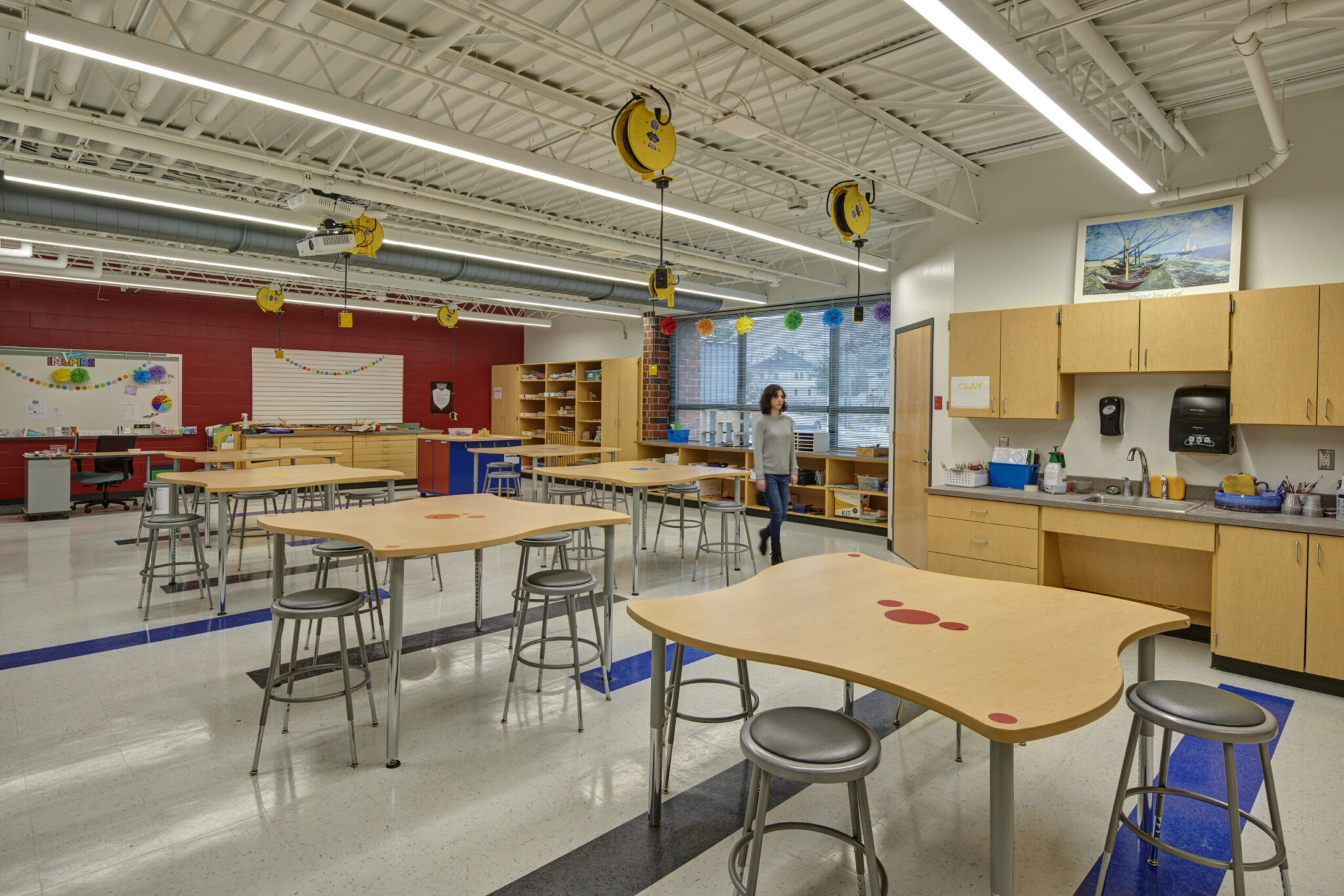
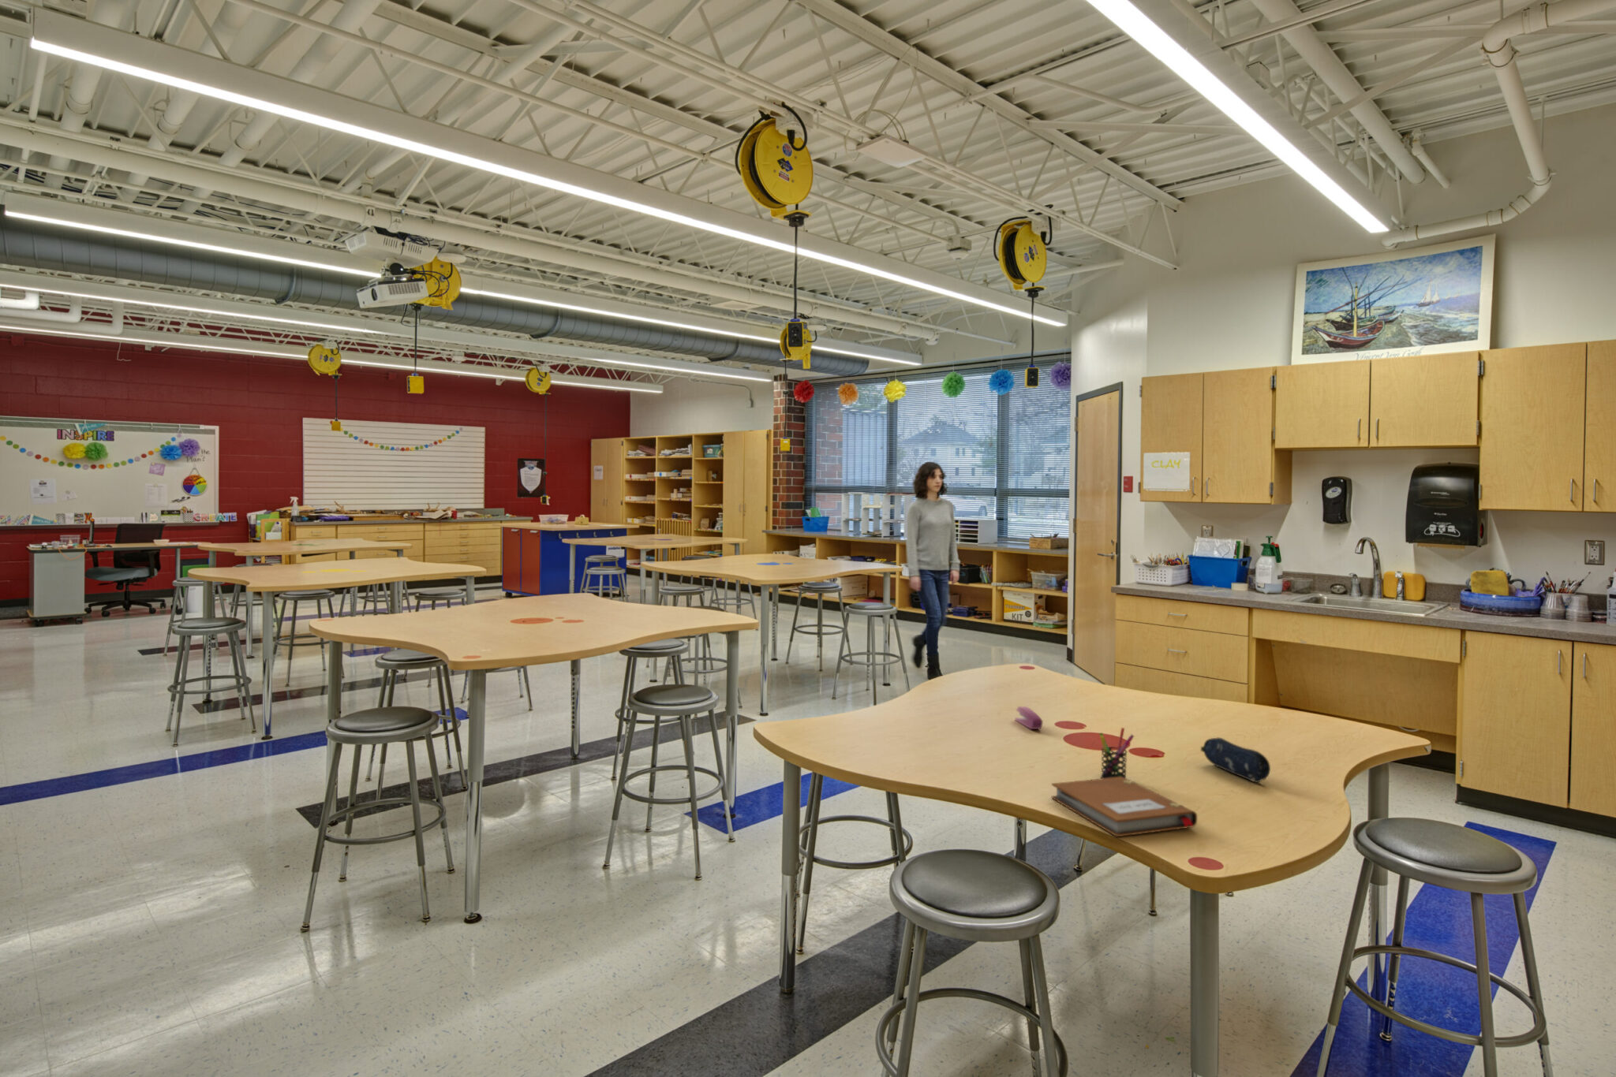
+ notebook (1123, 805)
+ pencil case (1236, 758)
+ stapler (1028, 716)
+ pen holder (1112, 752)
